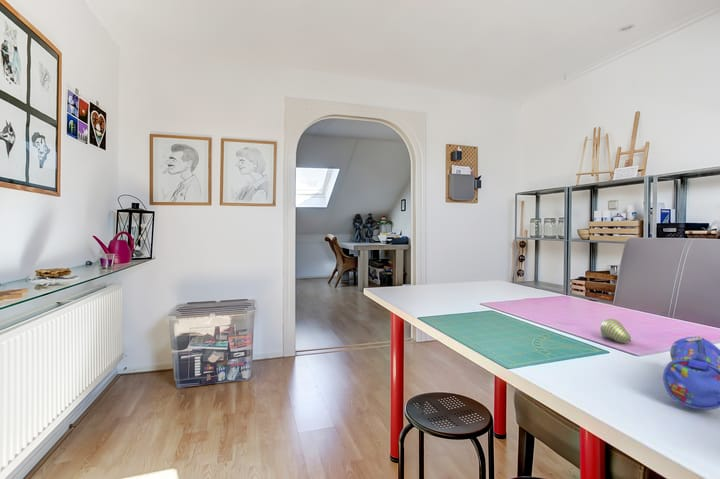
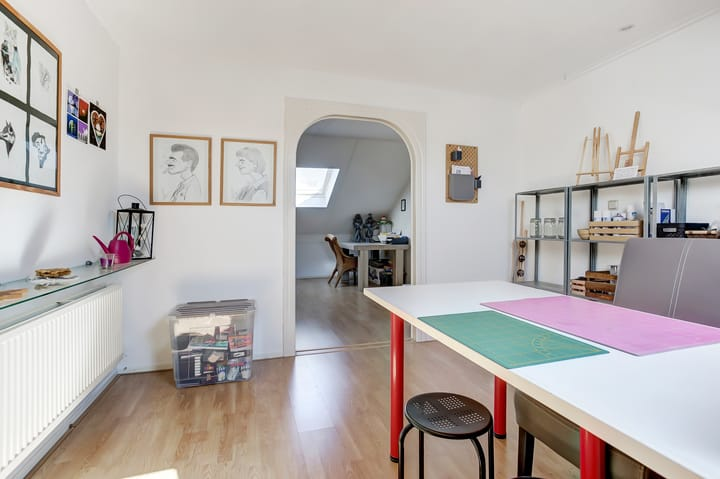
- pencil case (696, 368)
- decorative egg (615, 329)
